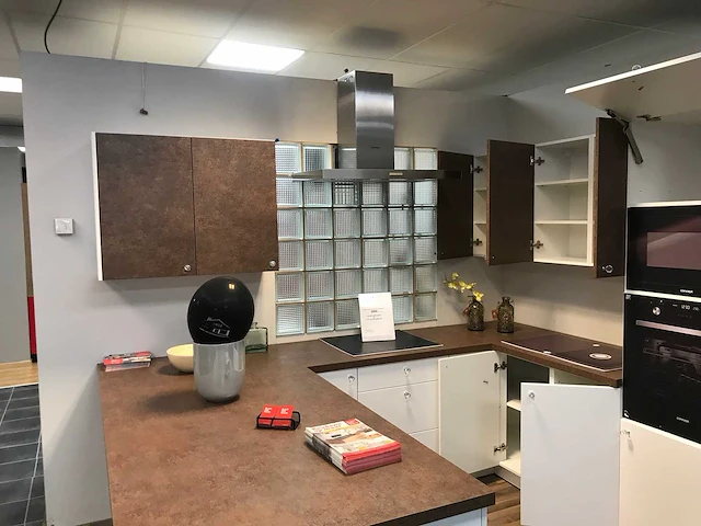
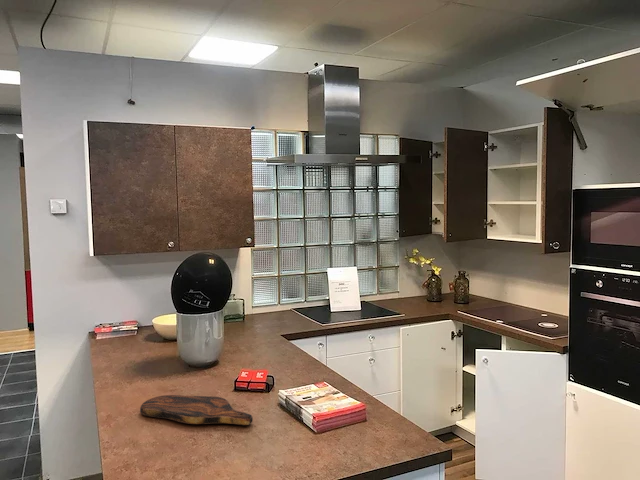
+ cutting board (199, 409)
